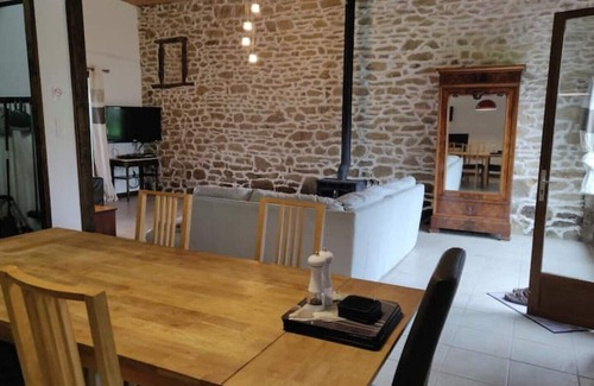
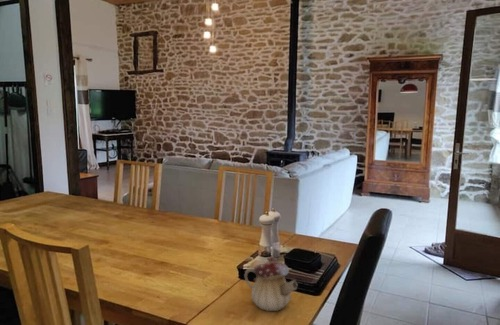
+ teapot (268, 279)
